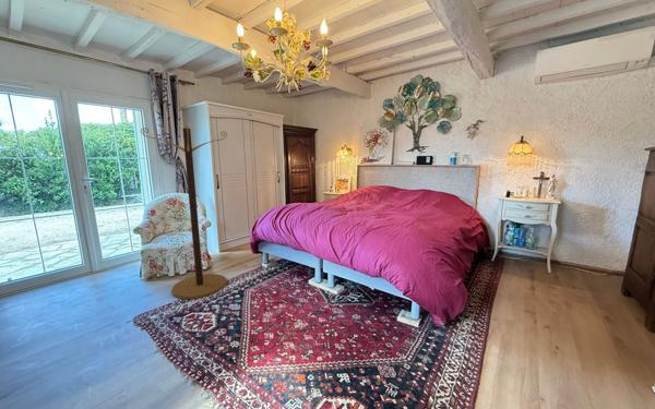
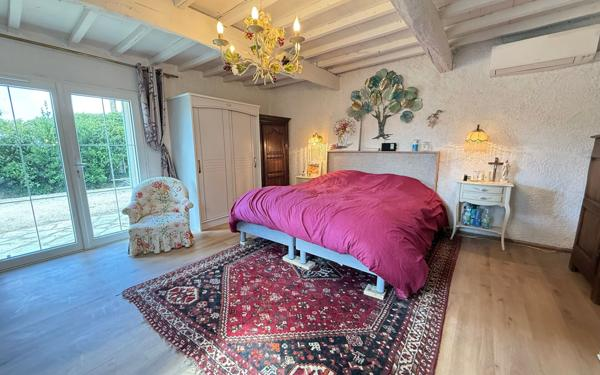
- coat rack (193, 209)
